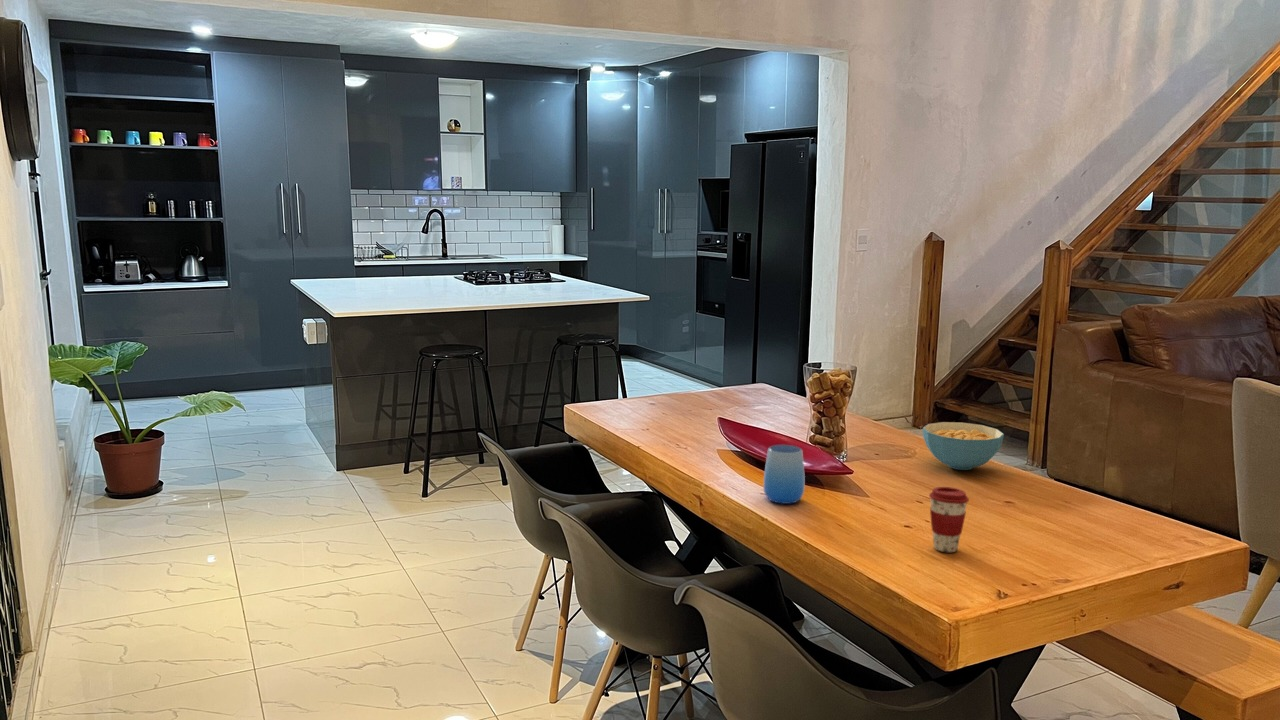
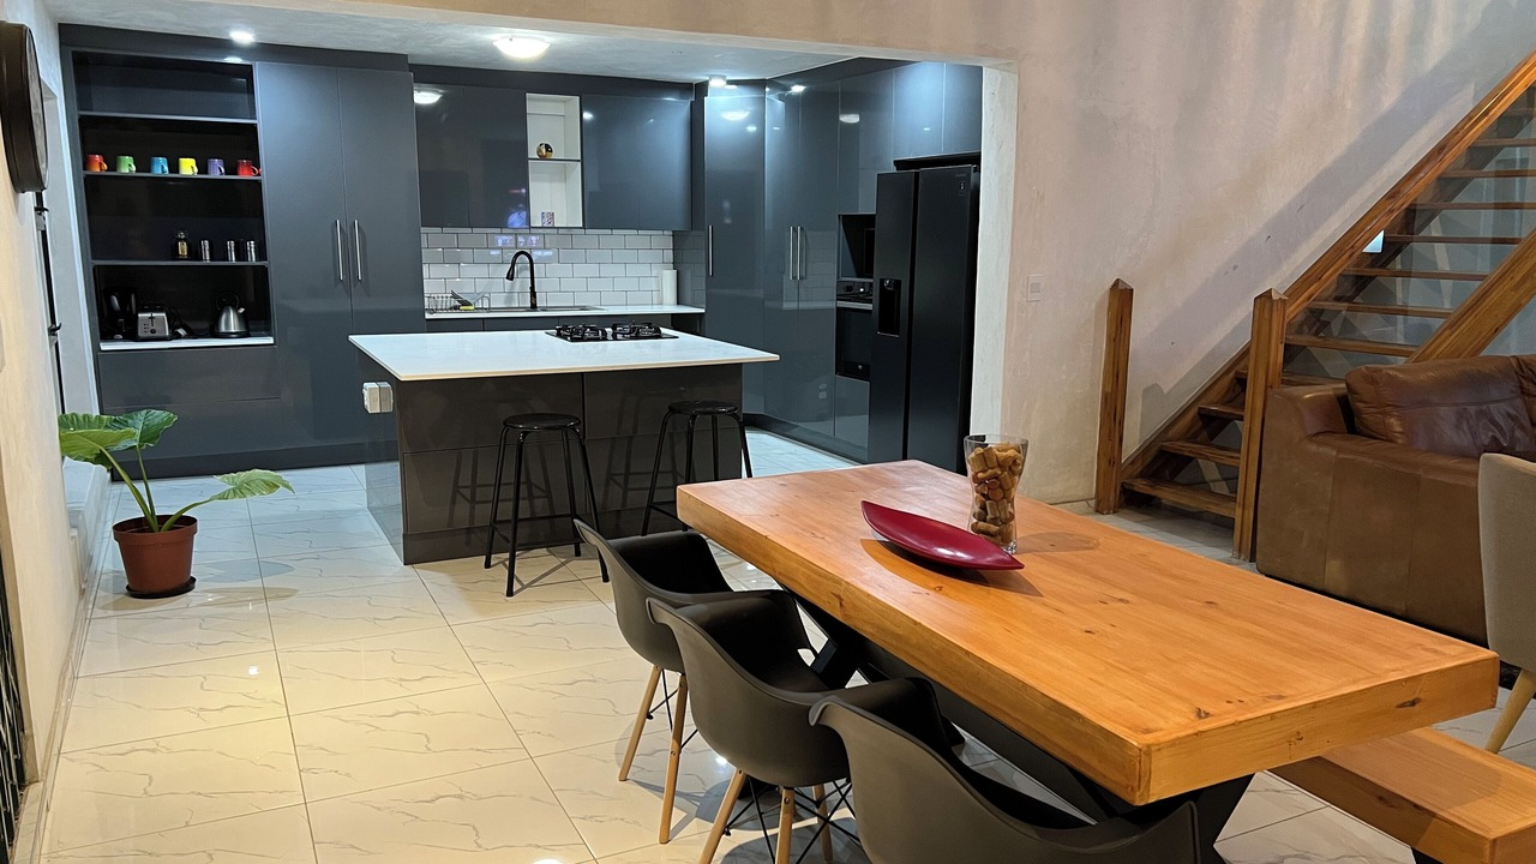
- cup (784, 474)
- coffee cup (947, 519)
- cereal bowl (961, 448)
